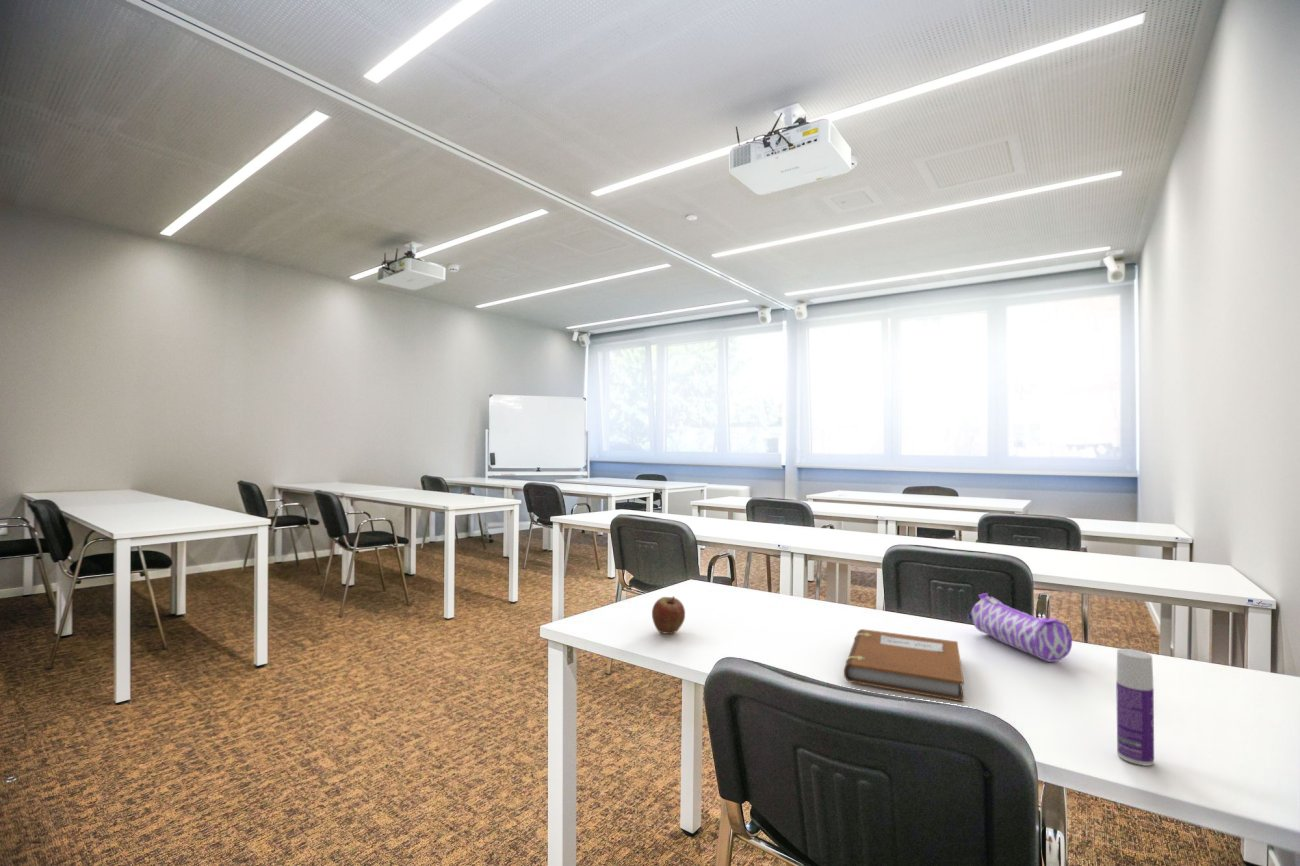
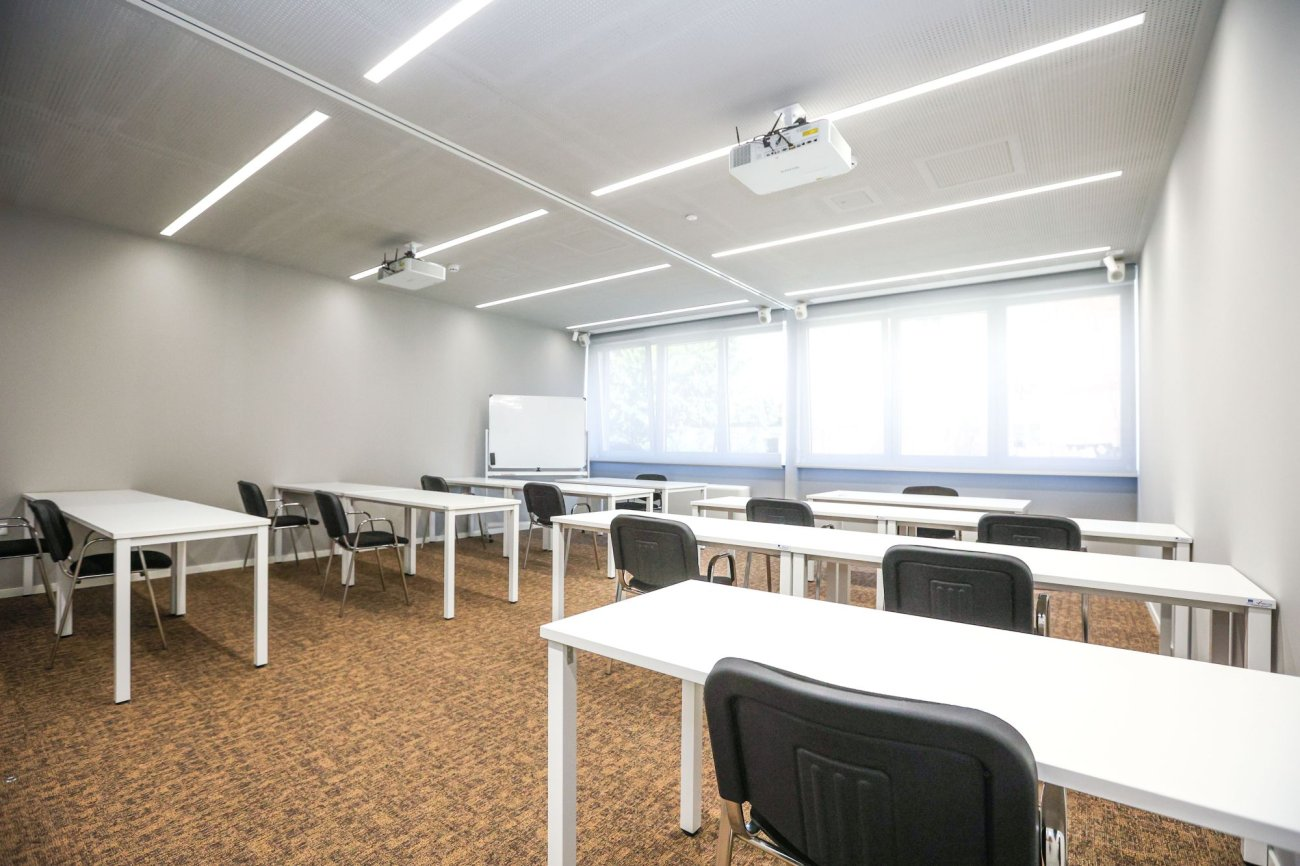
- pencil case (1018, 625)
- bottle (1134, 705)
- apple (668, 613)
- notebook (903, 658)
